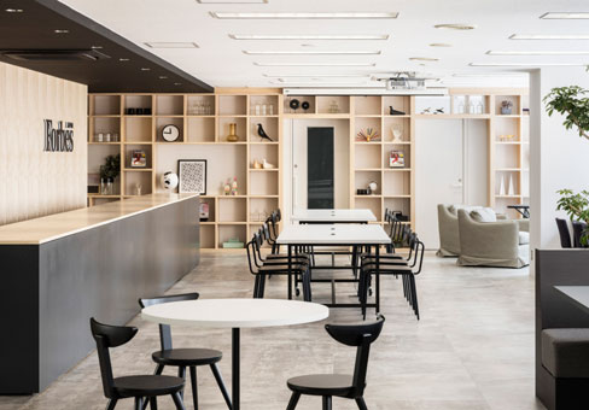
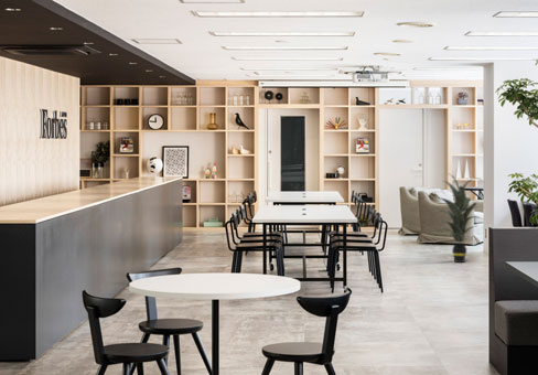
+ indoor plant (456, 217)
